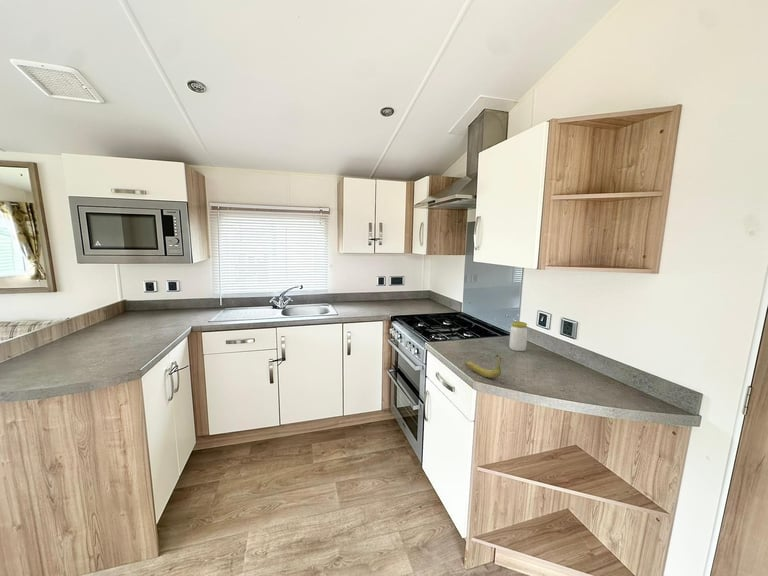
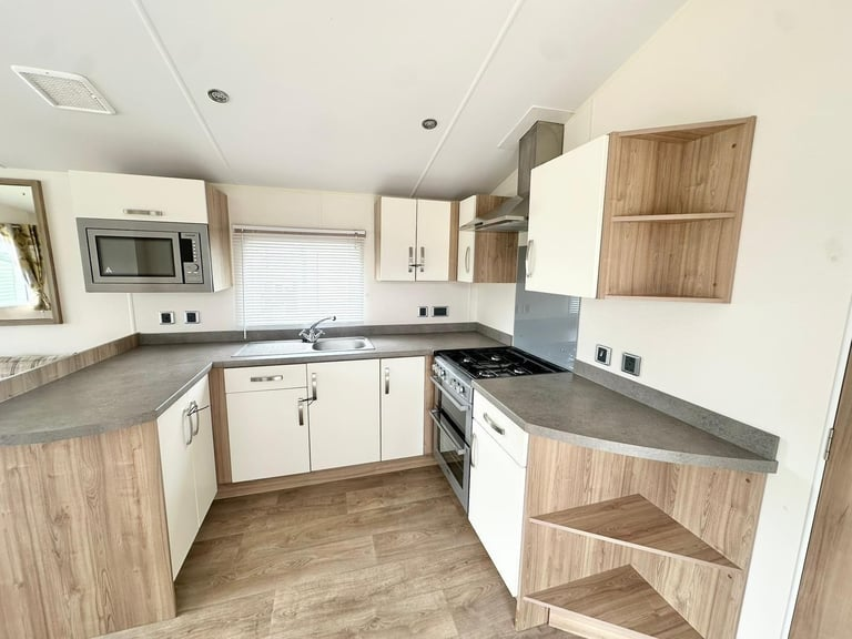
- jar (518, 336)
- banana (479, 366)
